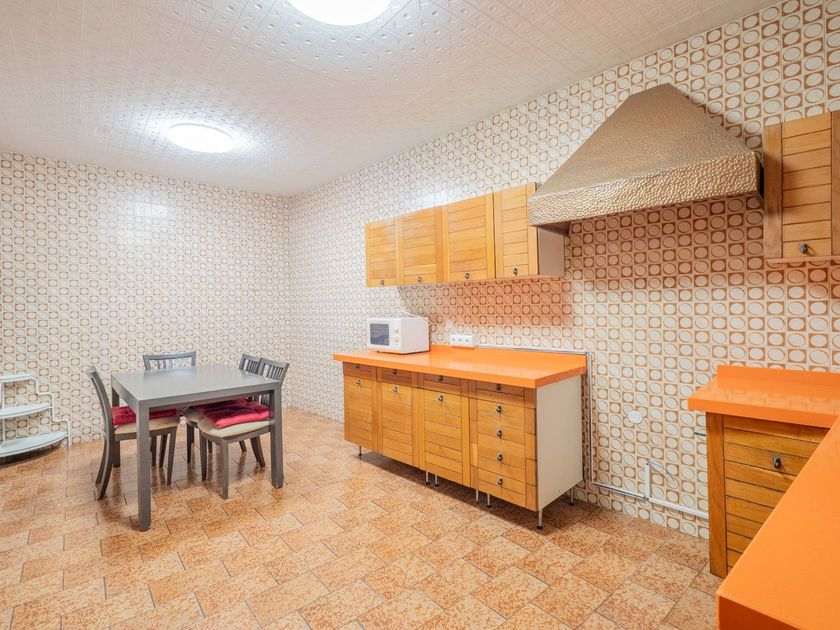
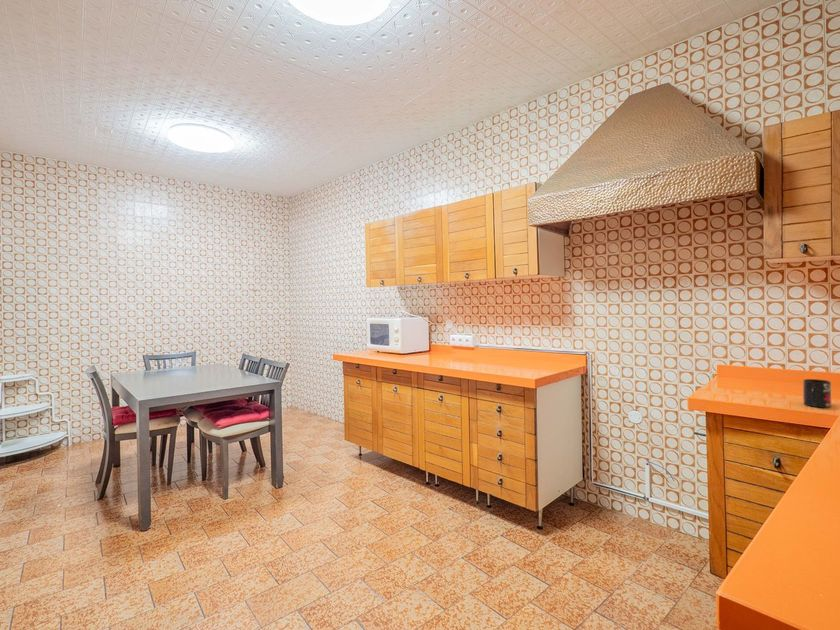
+ mug (816, 393)
